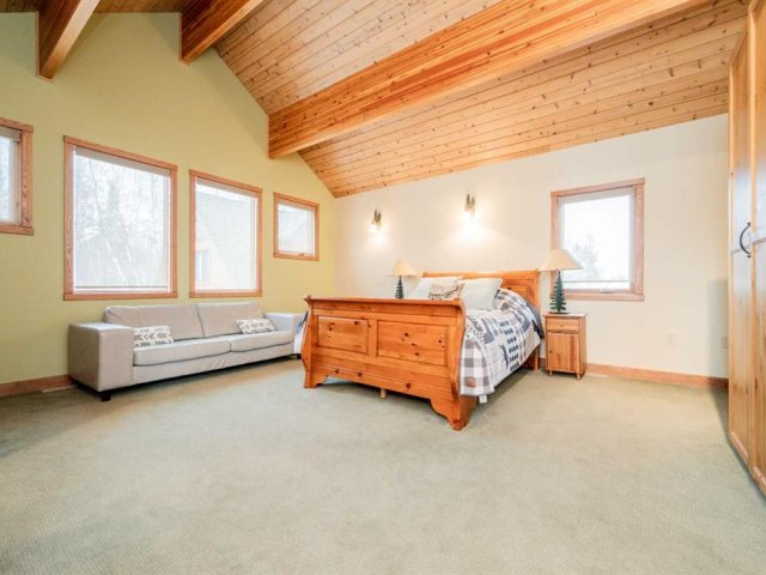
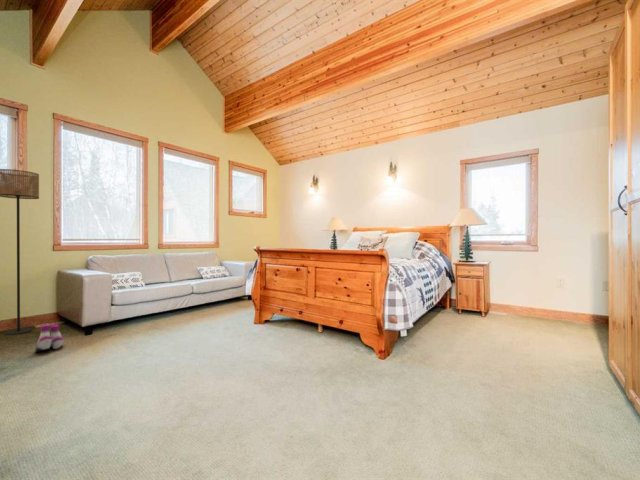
+ boots (49, 336)
+ floor lamp (18, 252)
